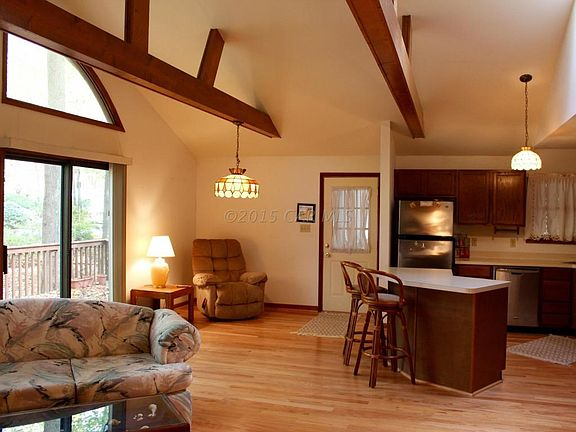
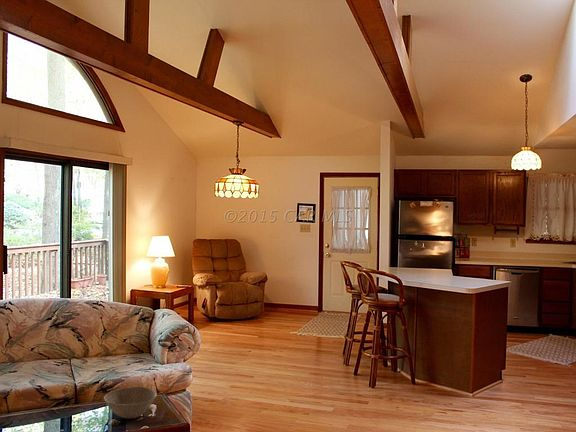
+ bowl (130, 405)
